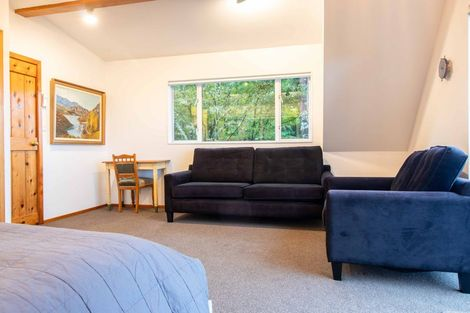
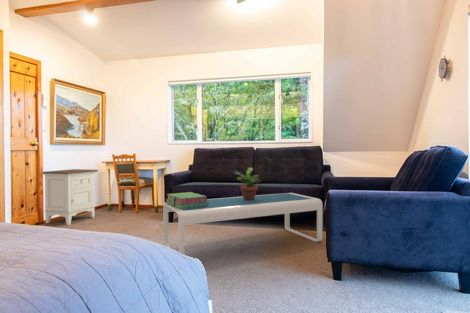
+ stack of books (186, 199)
+ potted plant (248, 184)
+ nightstand (72, 195)
+ coffee table (241, 218)
